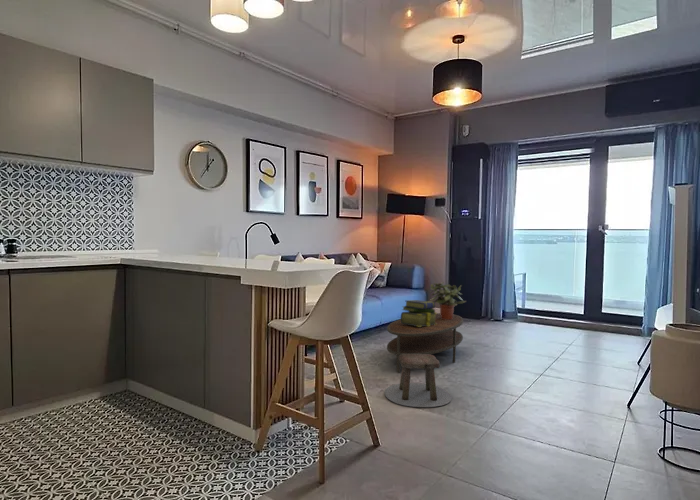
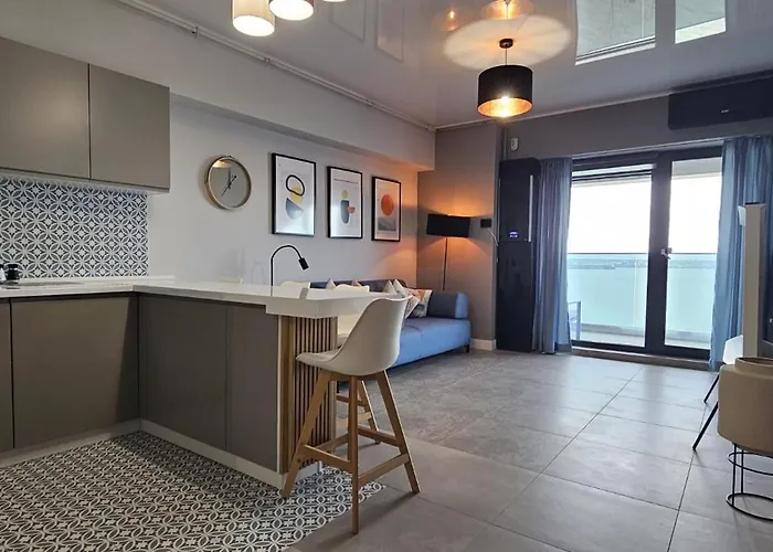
- potted plant (447, 300)
- stool (417, 383)
- coffee table (426, 339)
- stack of books (418, 311)
